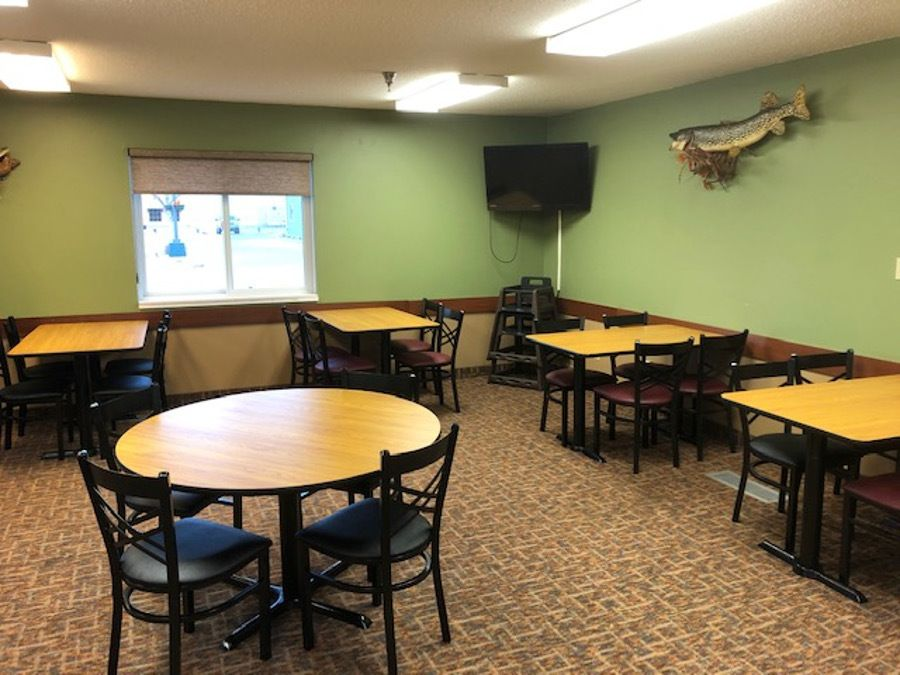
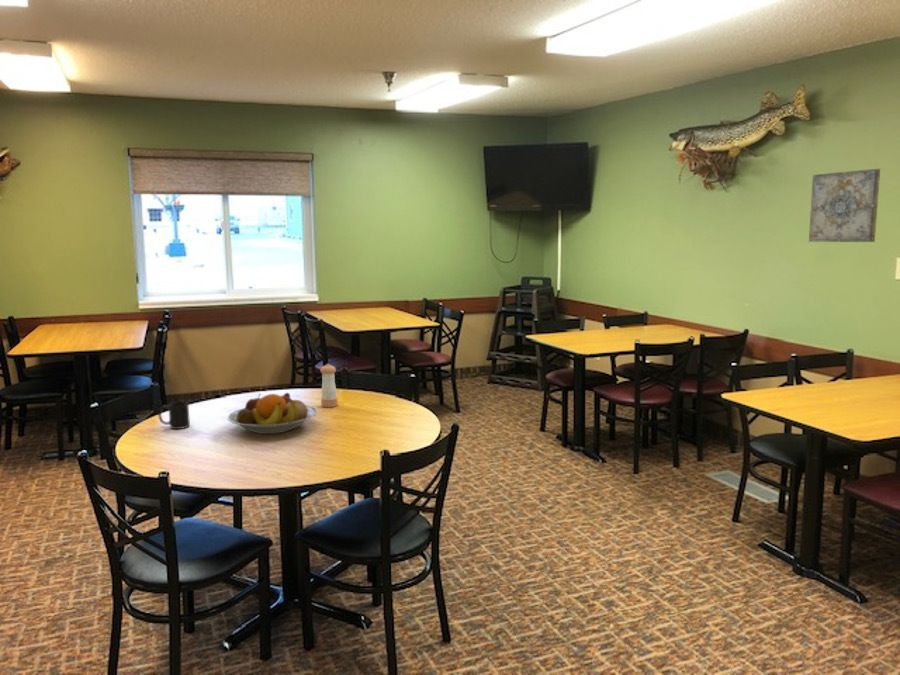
+ wall art (842, 207)
+ fruit bowl (272, 410)
+ pepper shaker (328, 384)
+ mug (173, 415)
